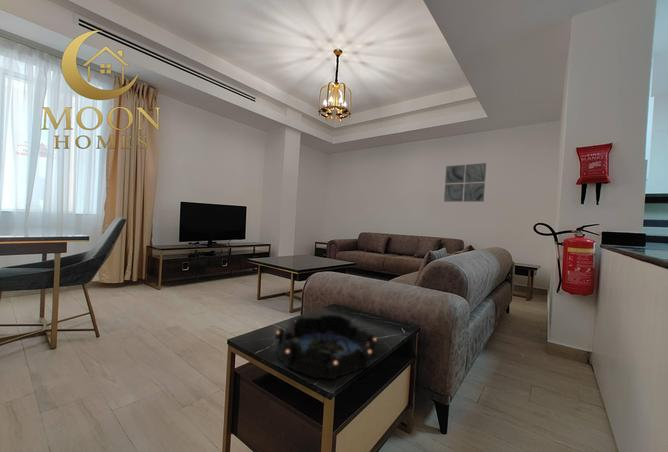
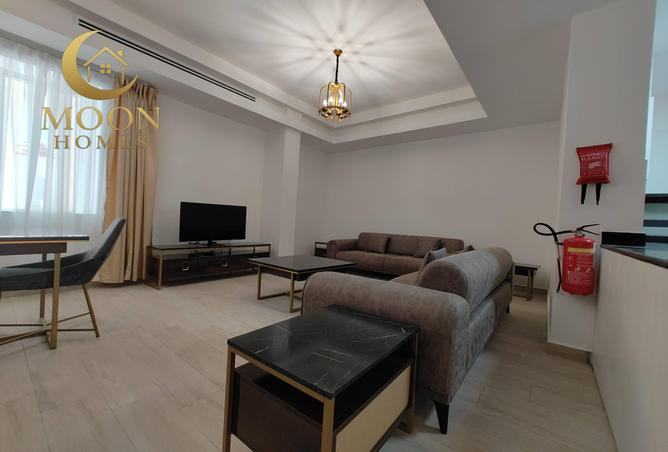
- wall art (463, 182)
- decorative bowl (326, 338)
